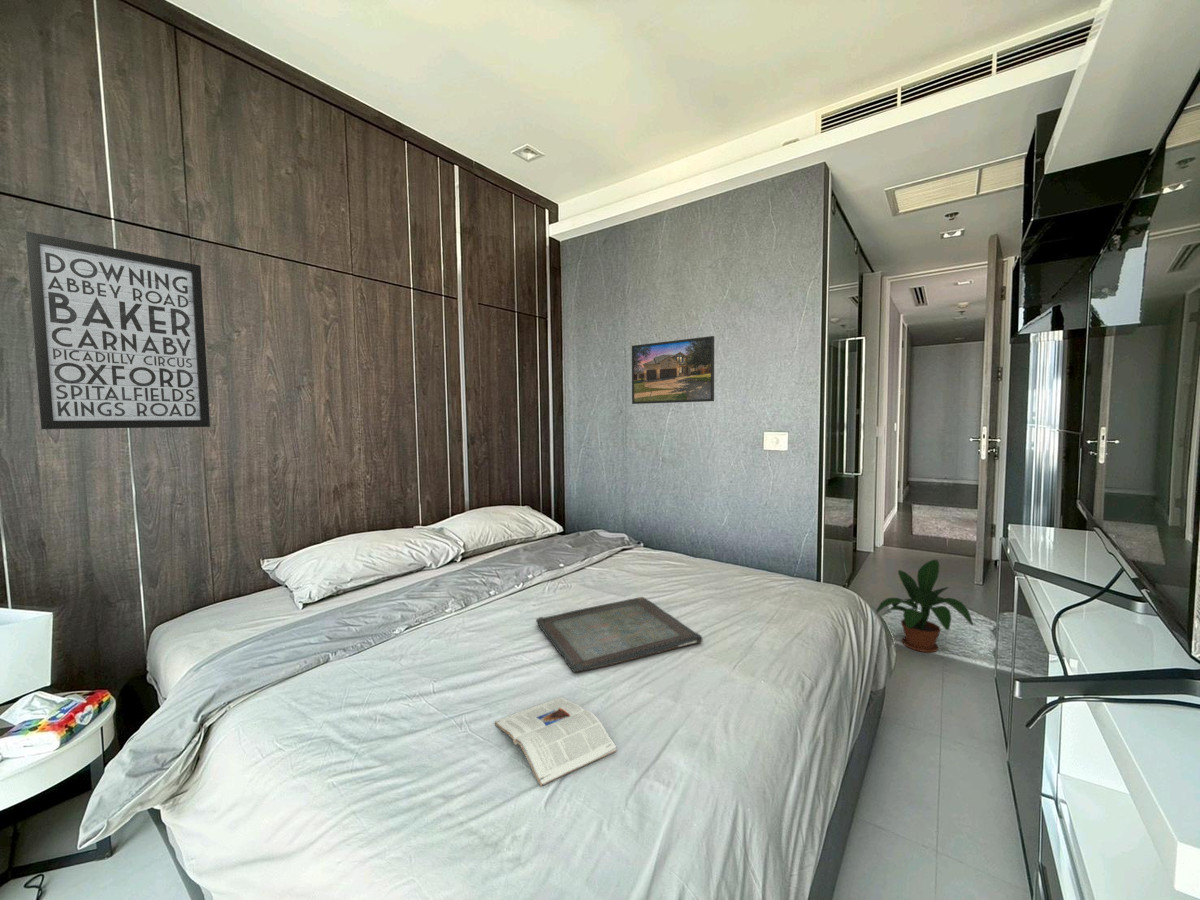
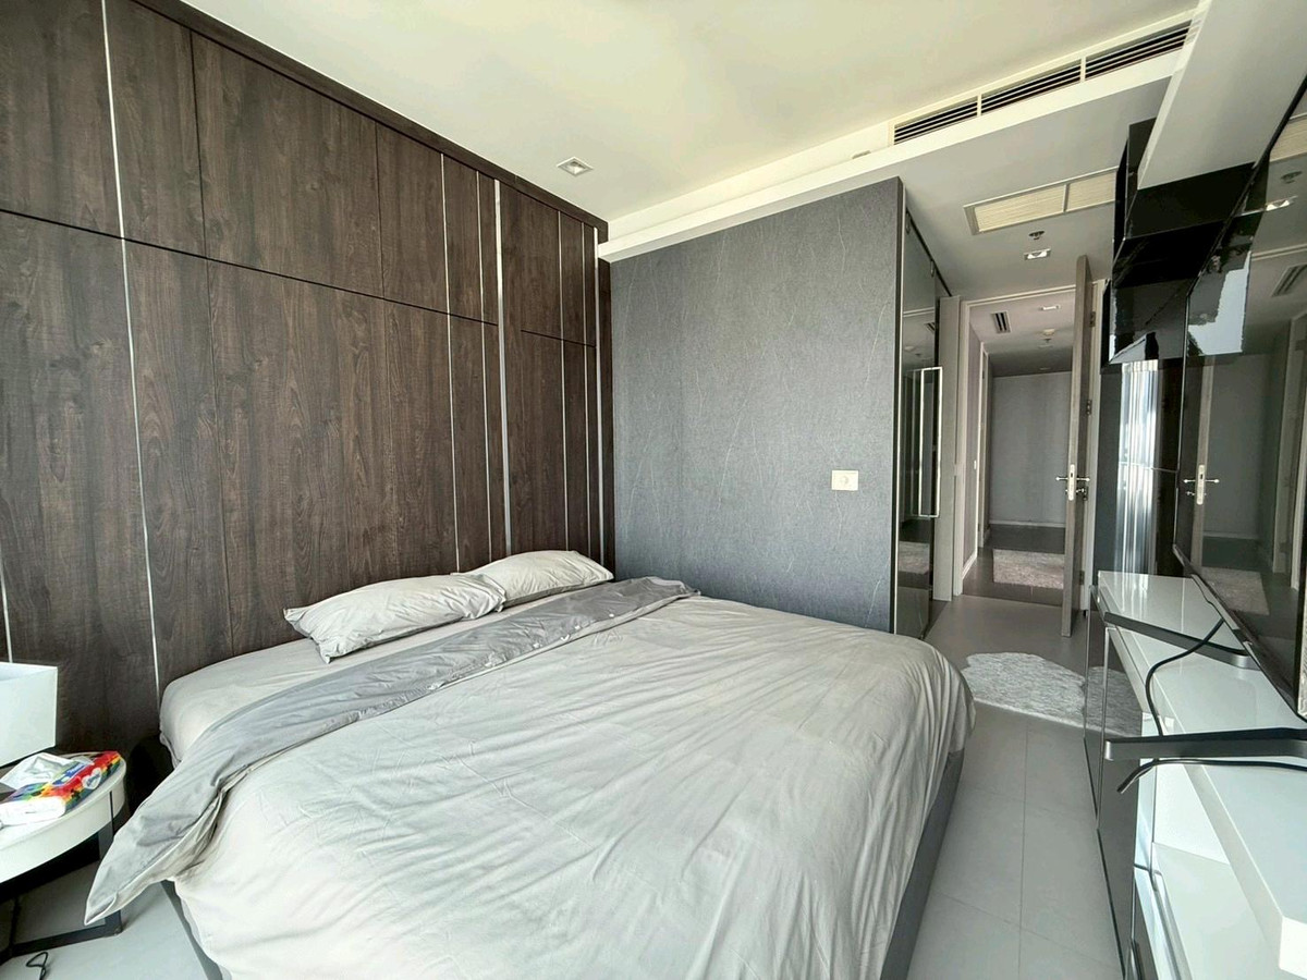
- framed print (670, 372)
- wall art (127, 340)
- magazine (552, 728)
- potted plant (923, 604)
- serving tray (614, 628)
